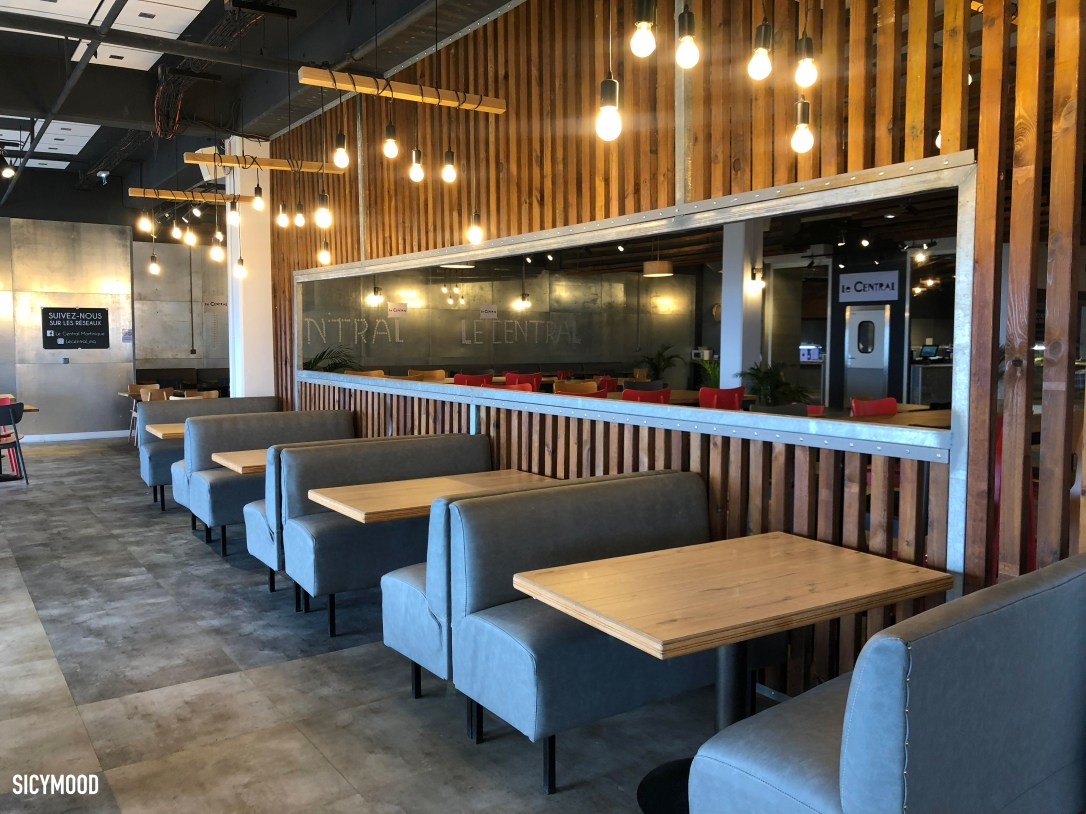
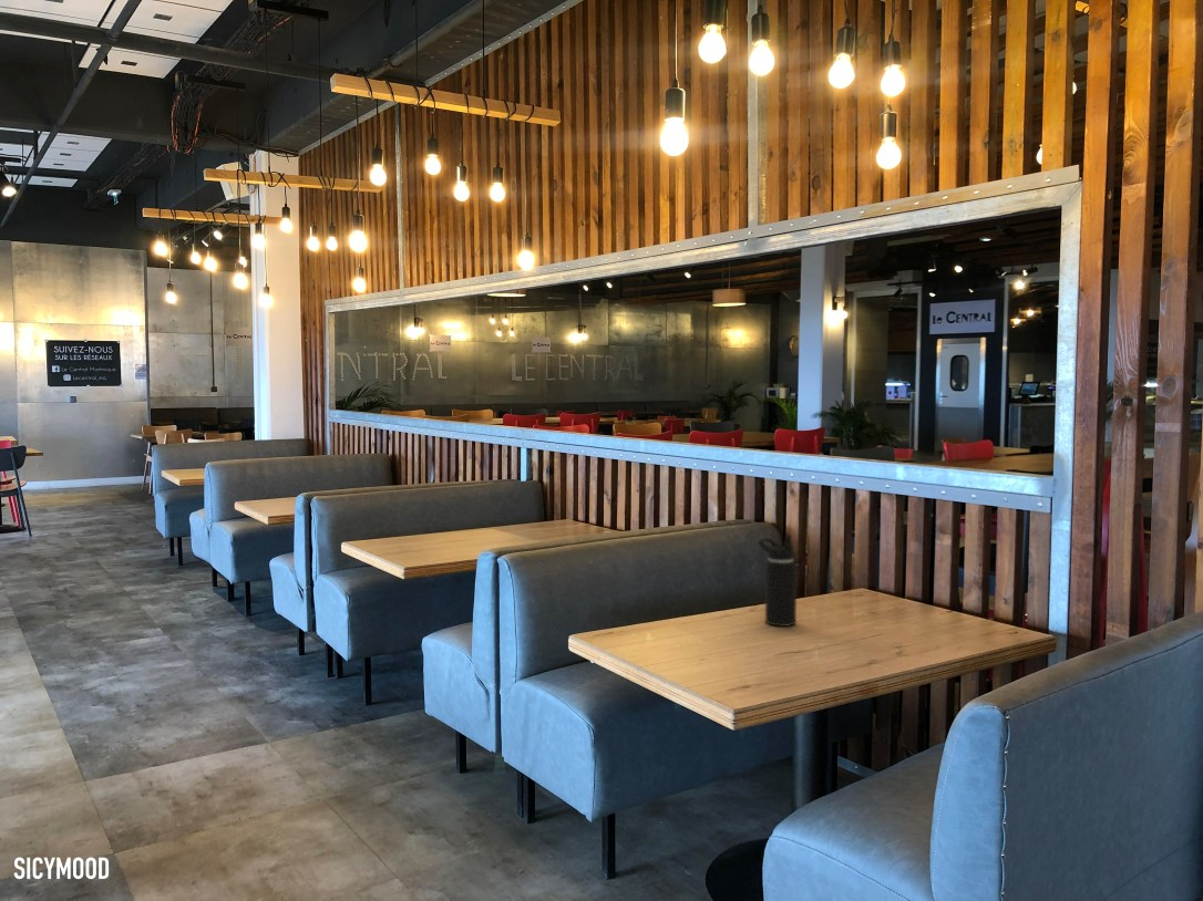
+ water bottle (777, 578)
